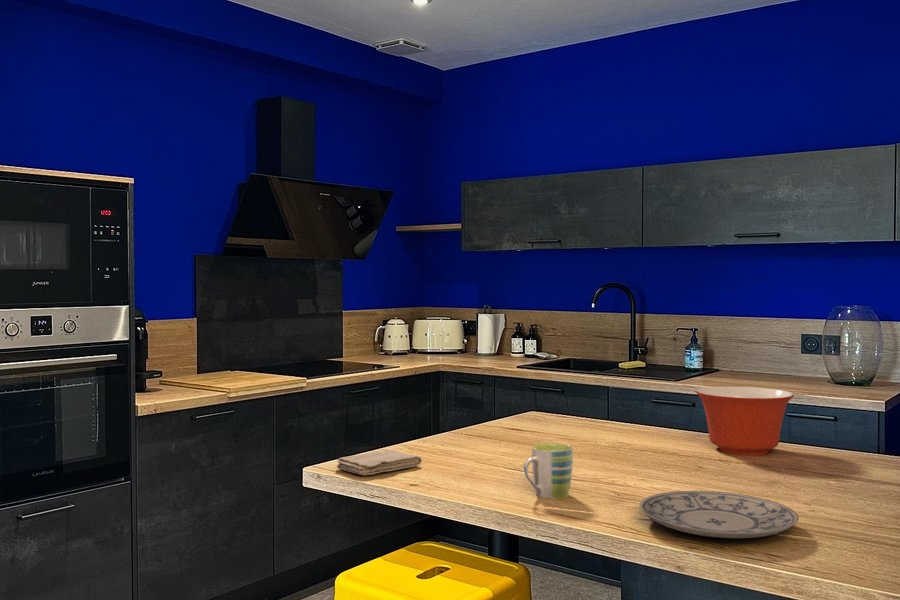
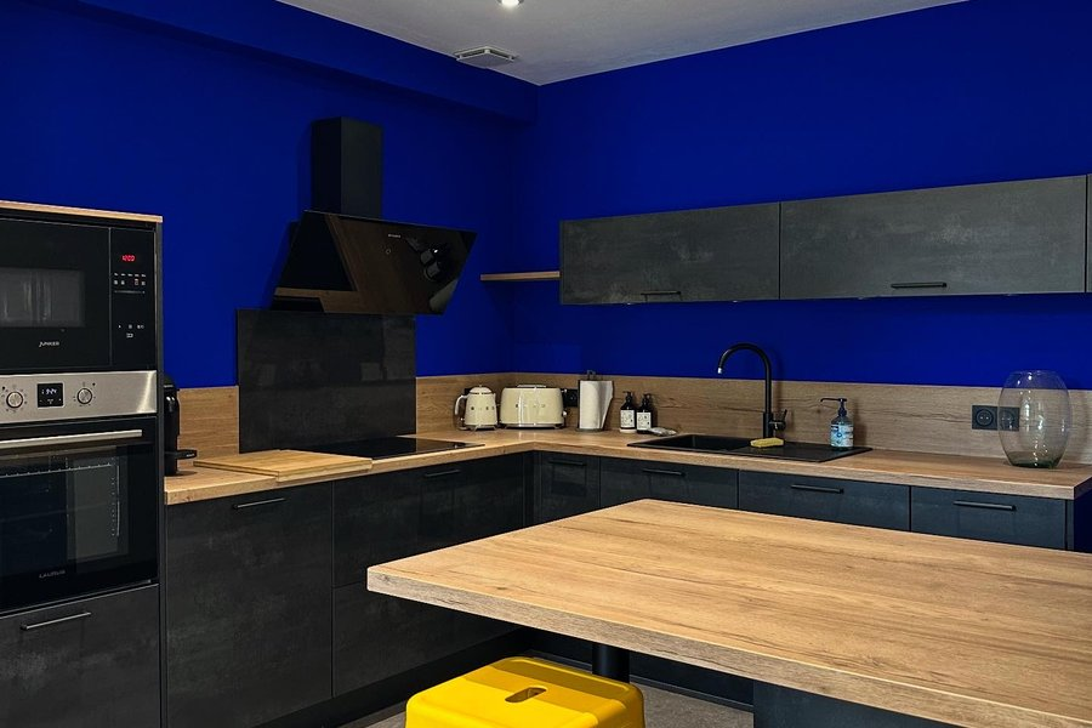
- washcloth (378, 461)
- mug (546, 471)
- mixing bowl (743, 421)
- plate (716, 517)
